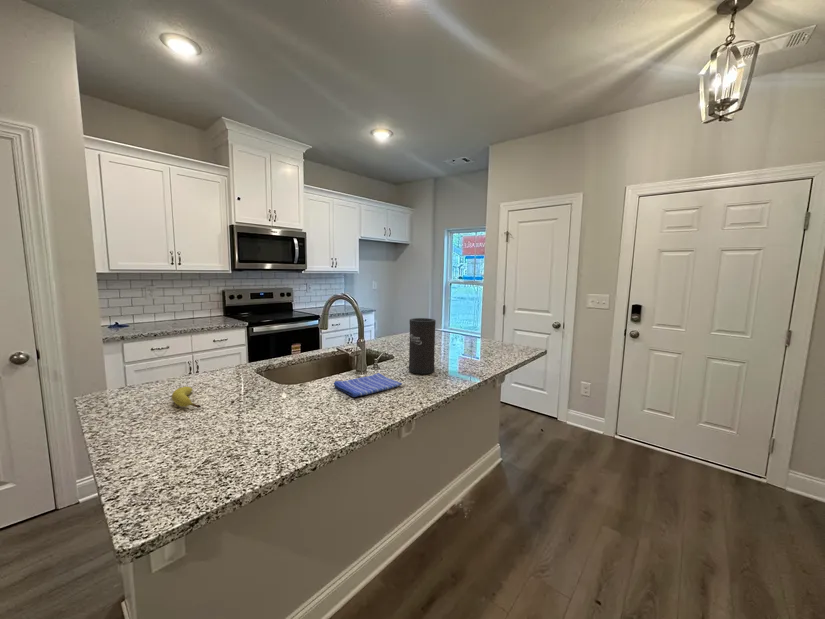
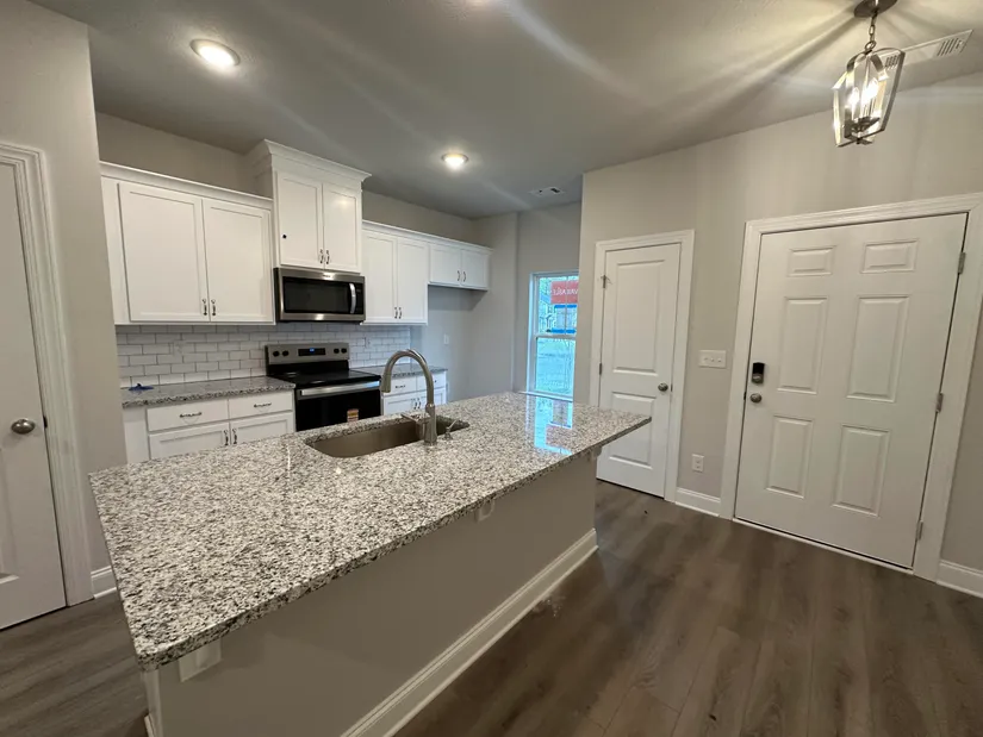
- dish towel (367, 383)
- speaker (422, 345)
- fruit (185, 394)
